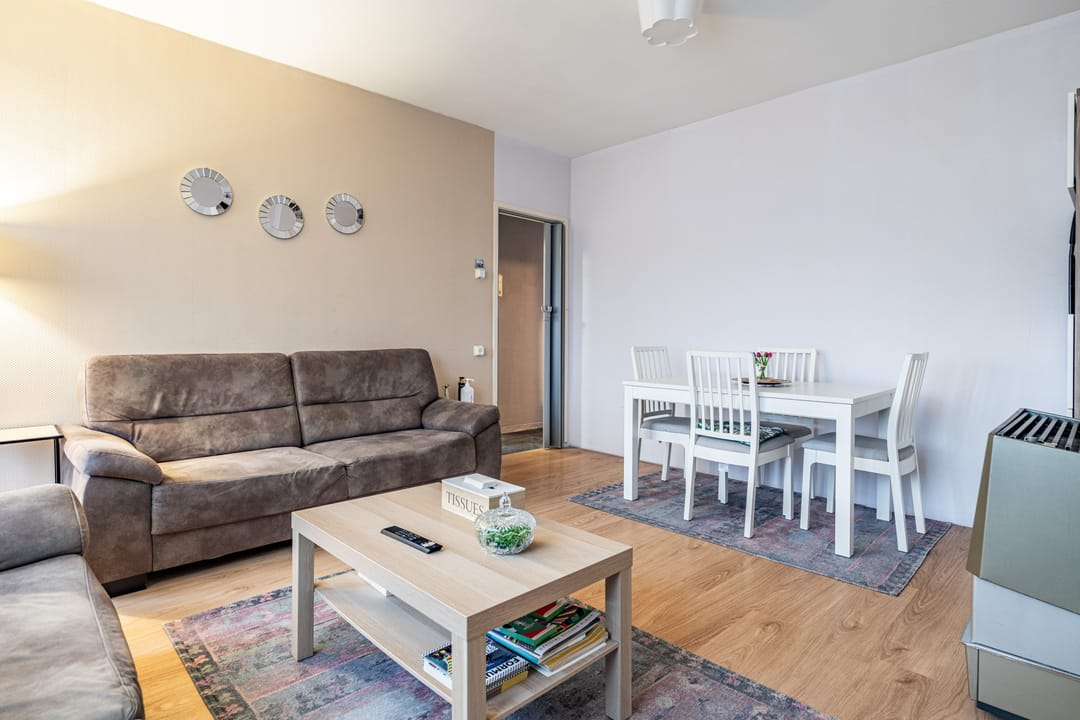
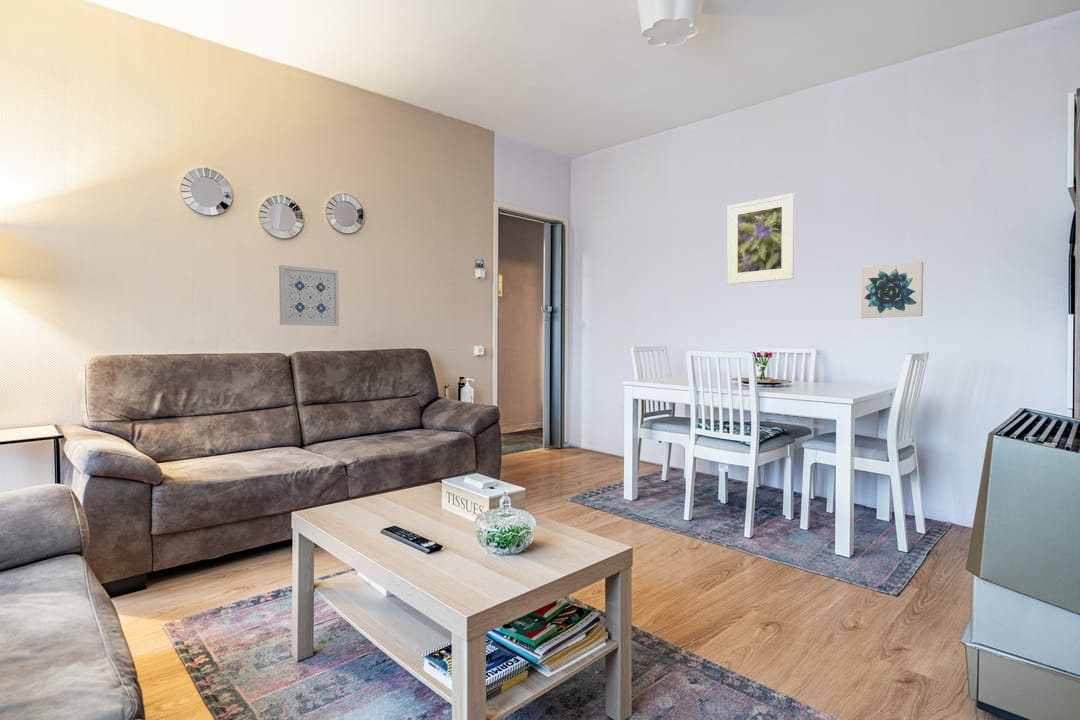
+ wall art (310, 296)
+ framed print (759, 240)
+ wall art (891, 290)
